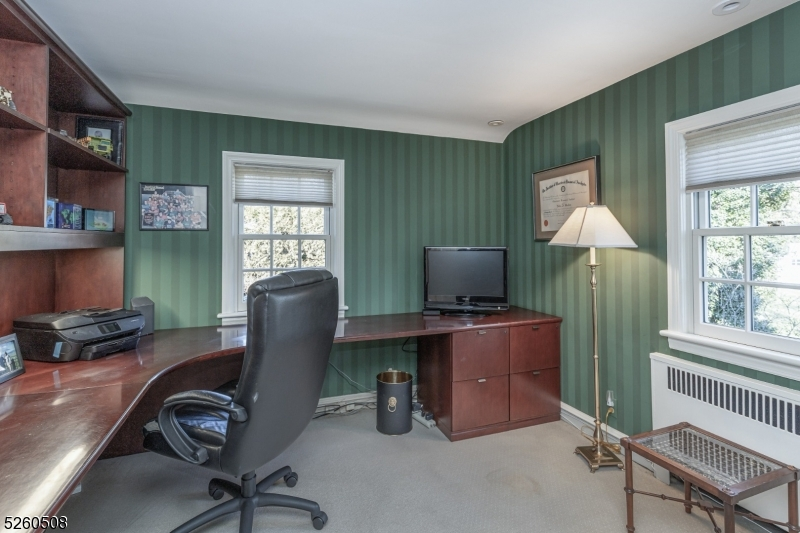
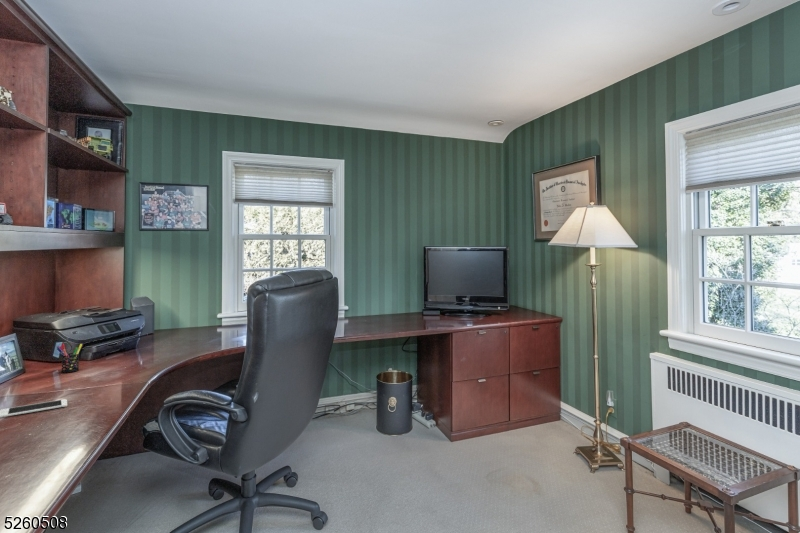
+ cell phone (34, 407)
+ pen holder (70, 356)
